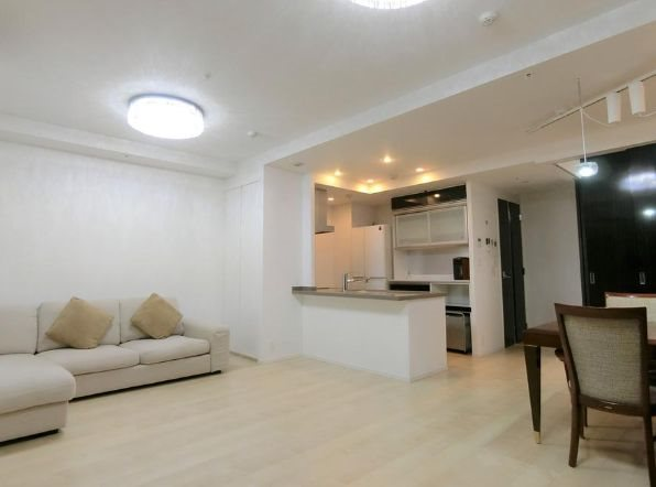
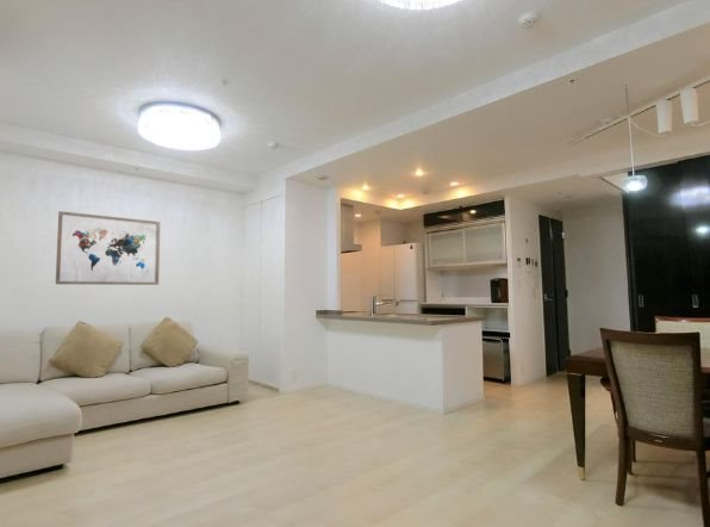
+ wall art (112, 250)
